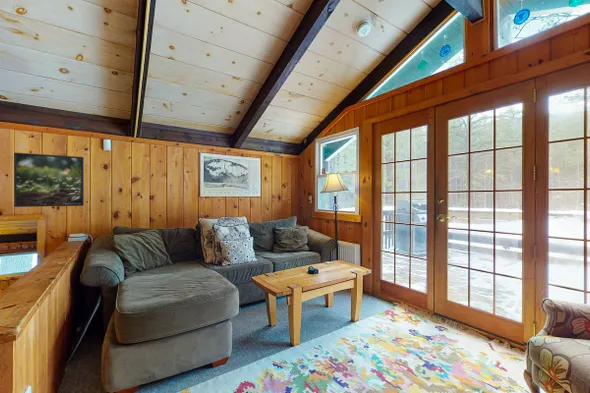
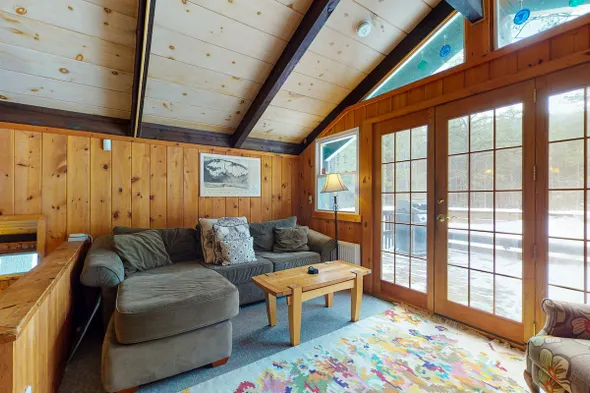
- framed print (50, 180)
